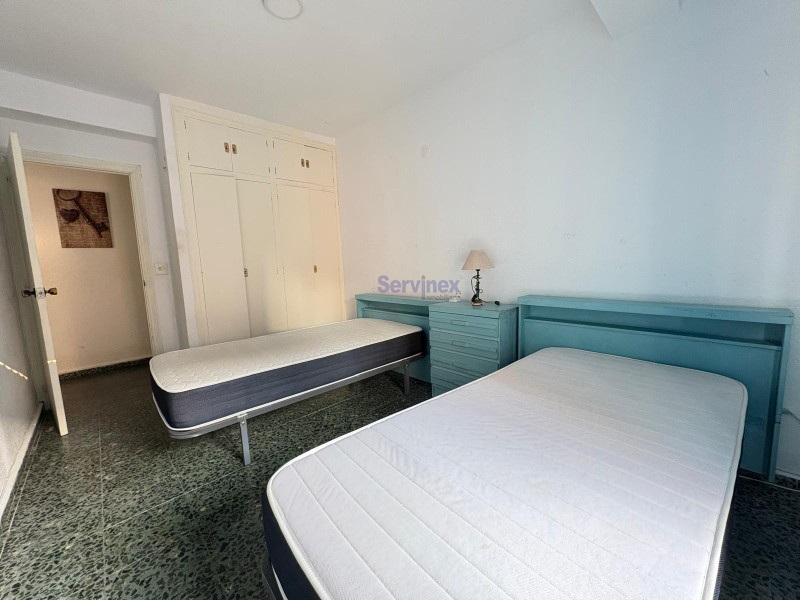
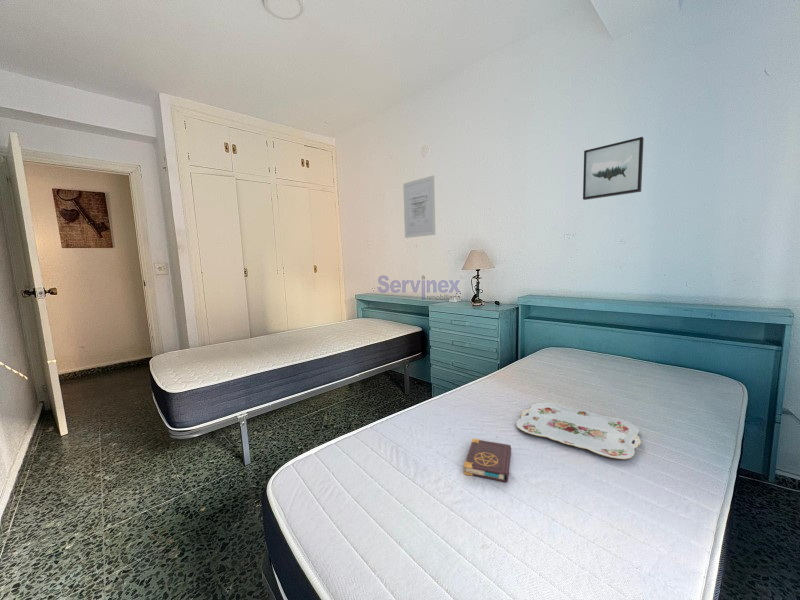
+ wall art (418, 208)
+ book (488, 458)
+ wall art (611, 170)
+ serving tray (575, 427)
